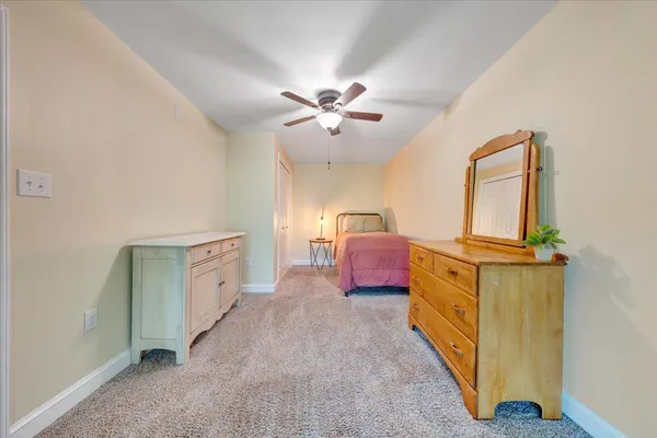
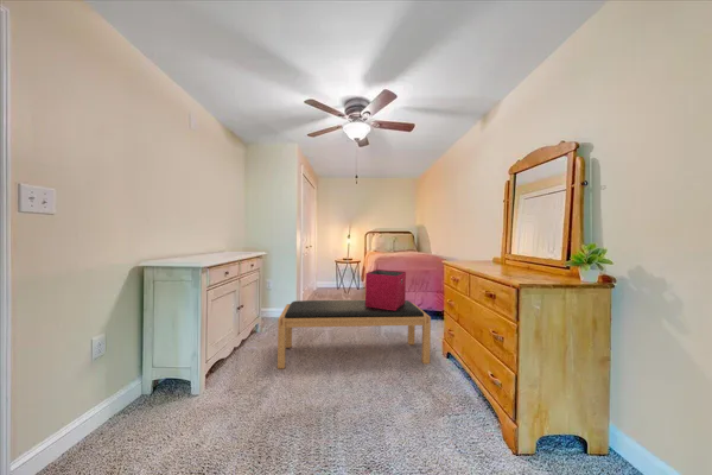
+ storage bin (386, 287)
+ bench (352, 325)
